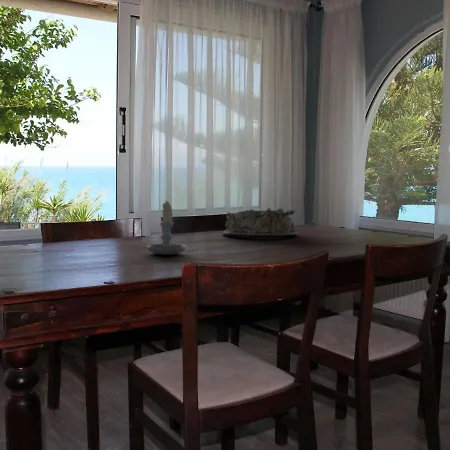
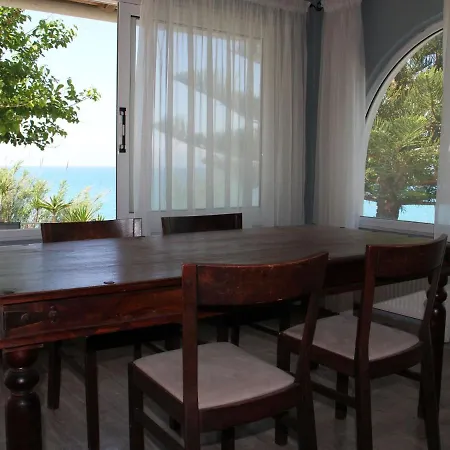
- candle (166, 226)
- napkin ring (261, 222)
